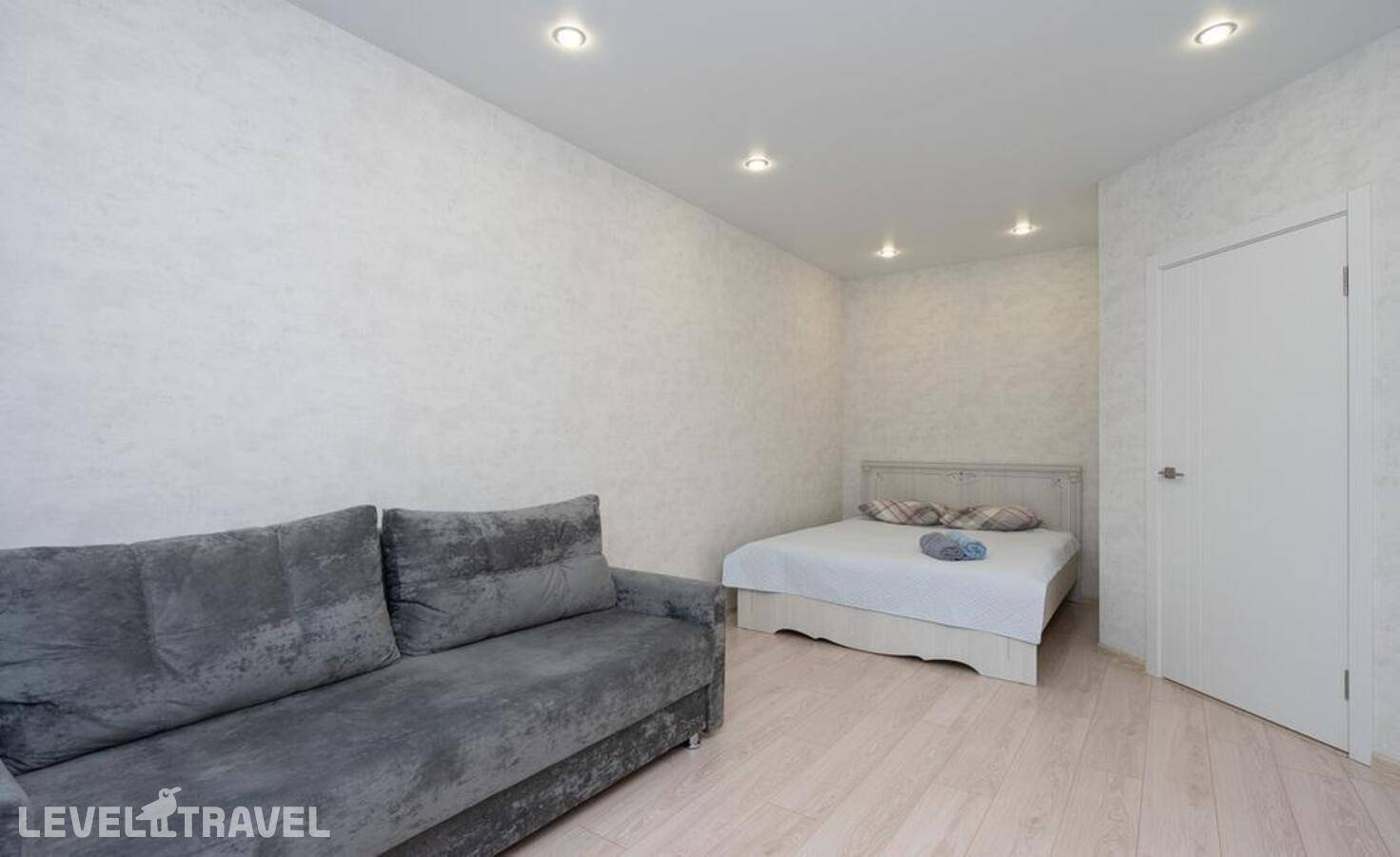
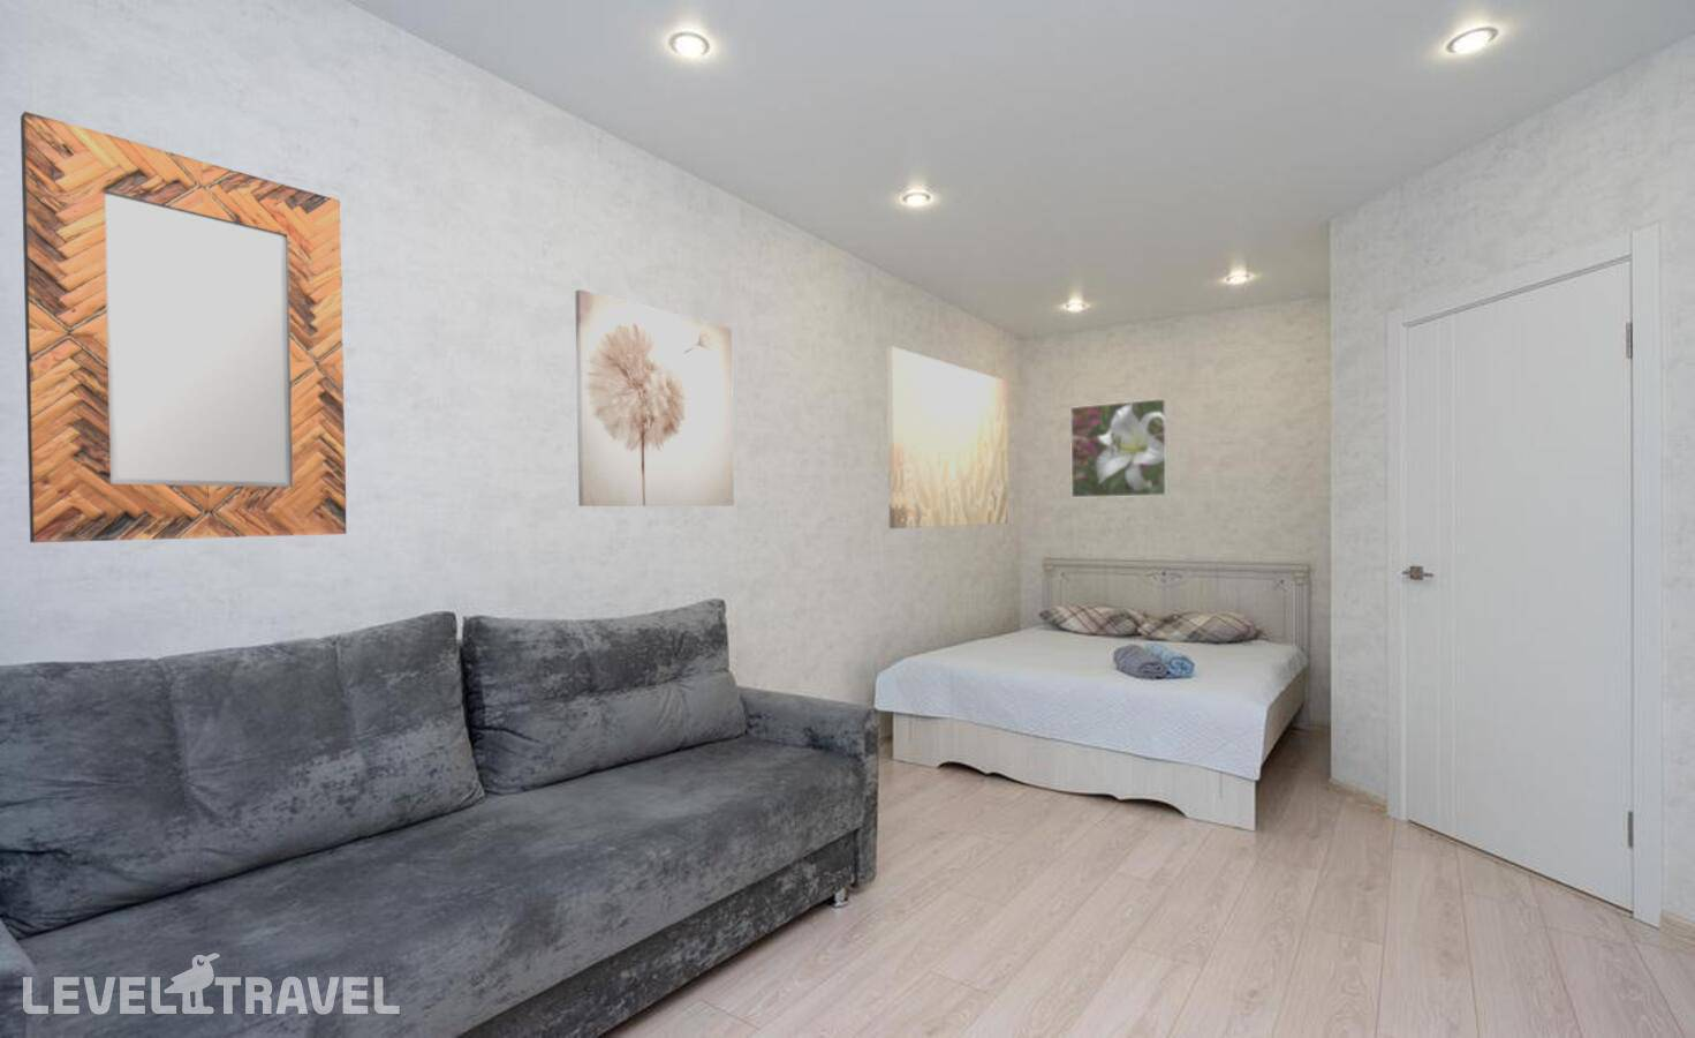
+ home mirror (203, 350)
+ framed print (1116, 449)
+ wall art (954, 446)
+ wall art (661, 408)
